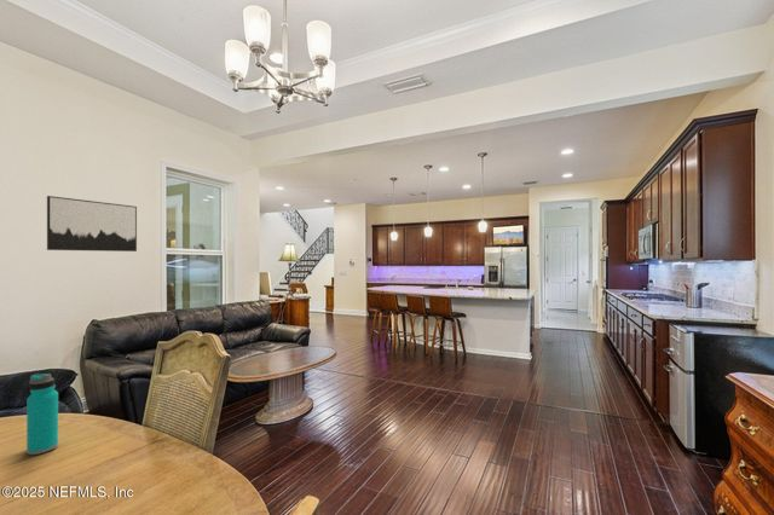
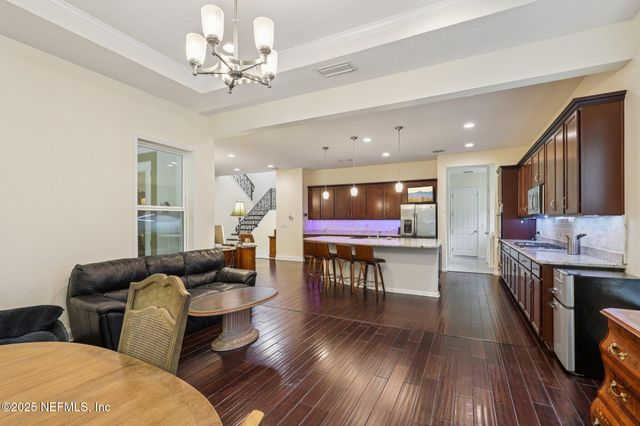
- water bottle (42, 411)
- wall art (96, 226)
